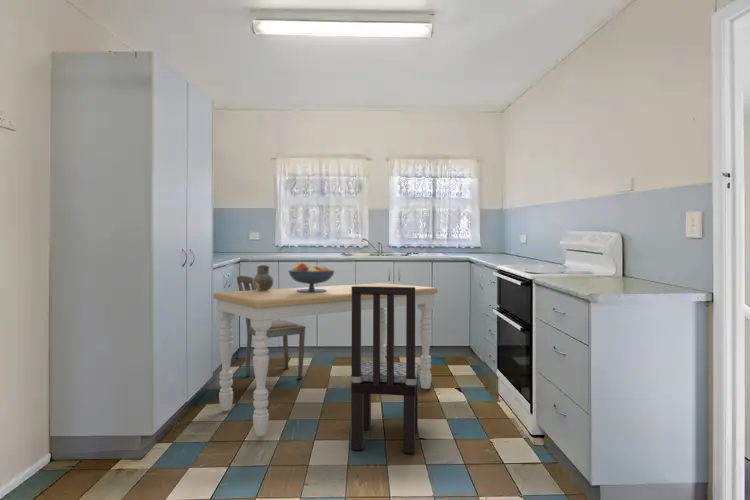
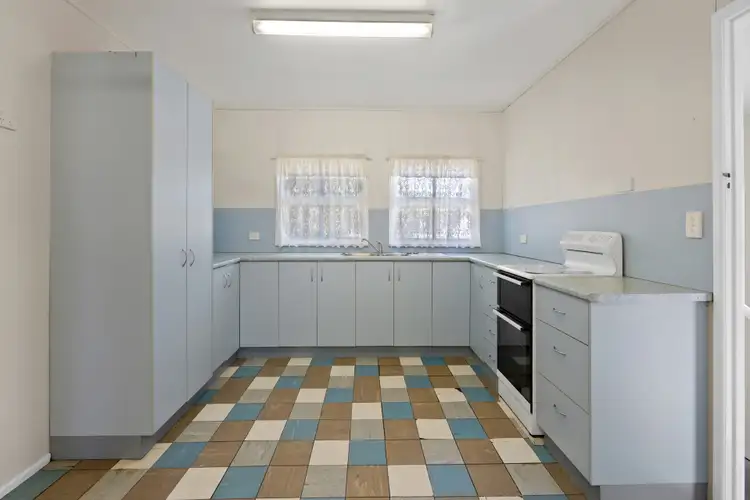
- ceramic pitcher (262, 277)
- fruit bowl (311, 276)
- dining chair (272, 326)
- dining chair (386, 362)
- dining table (327, 313)
